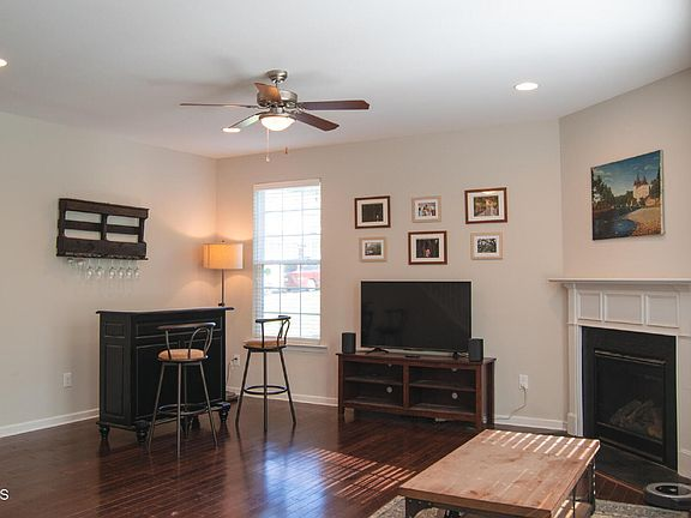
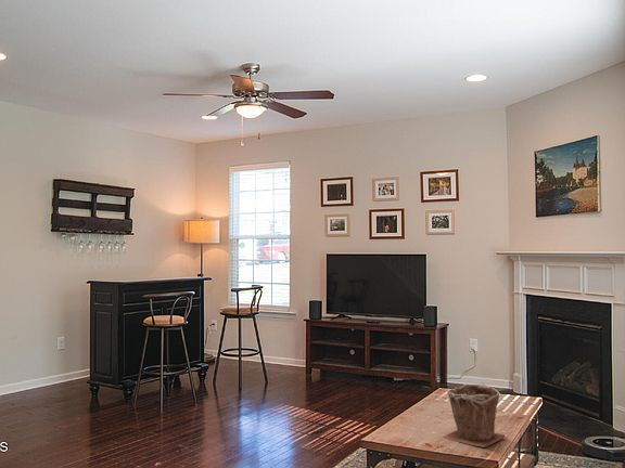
+ plant pot (473, 413)
